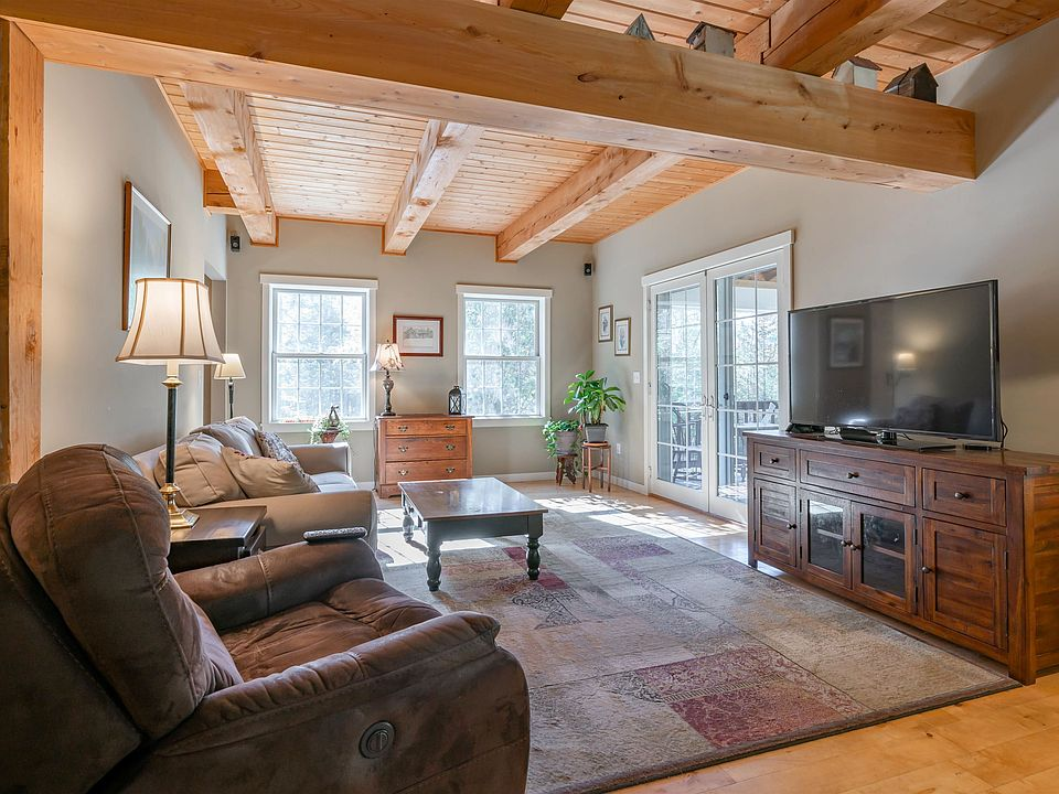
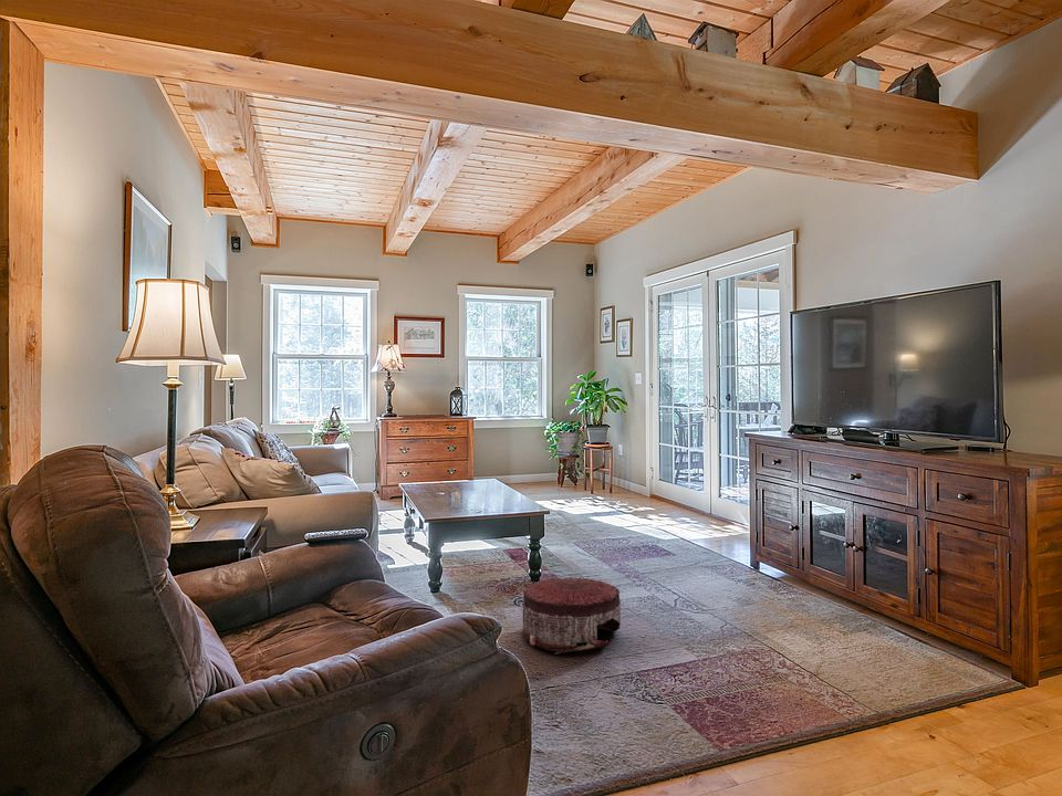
+ pouf (571, 609)
